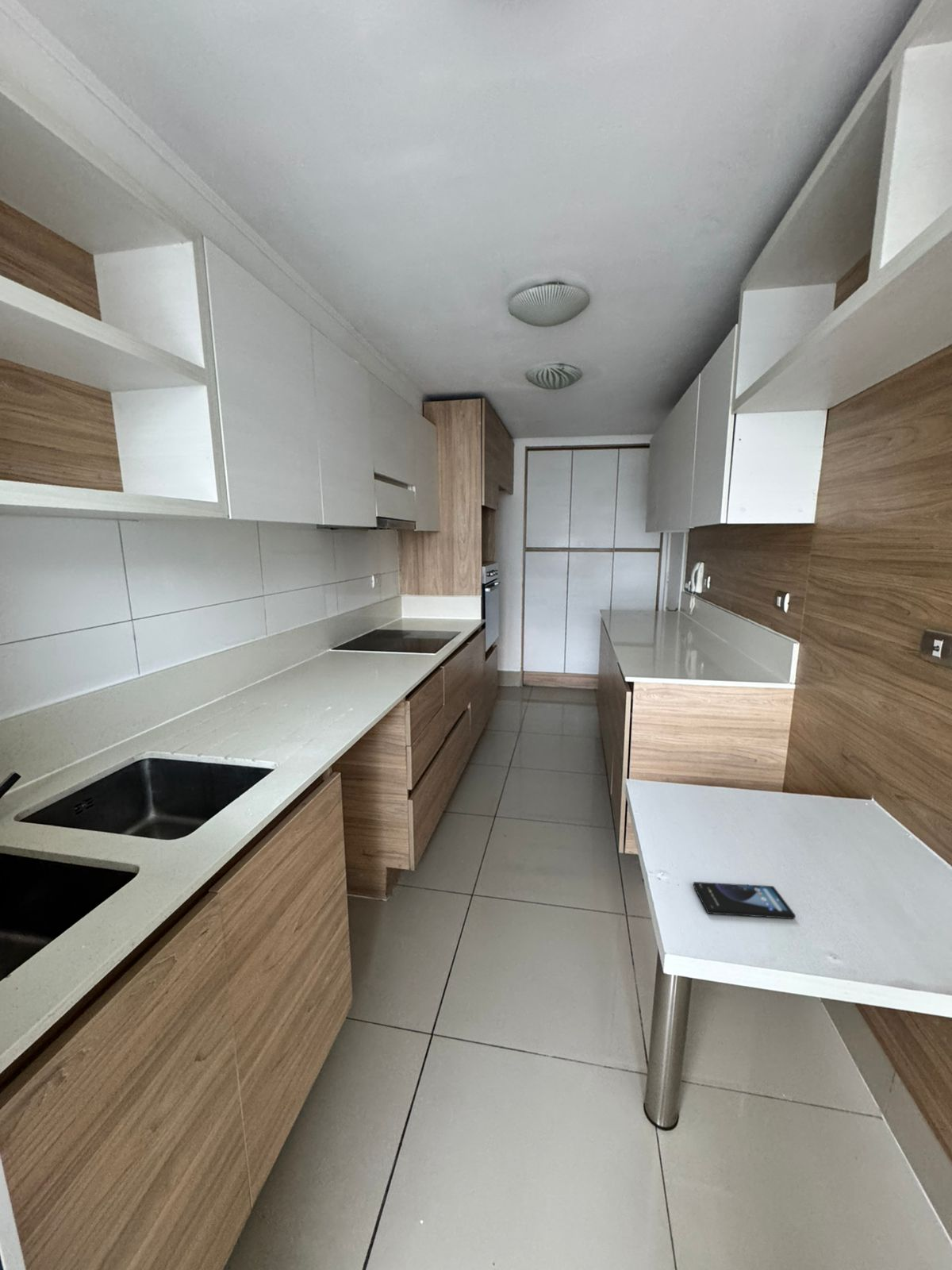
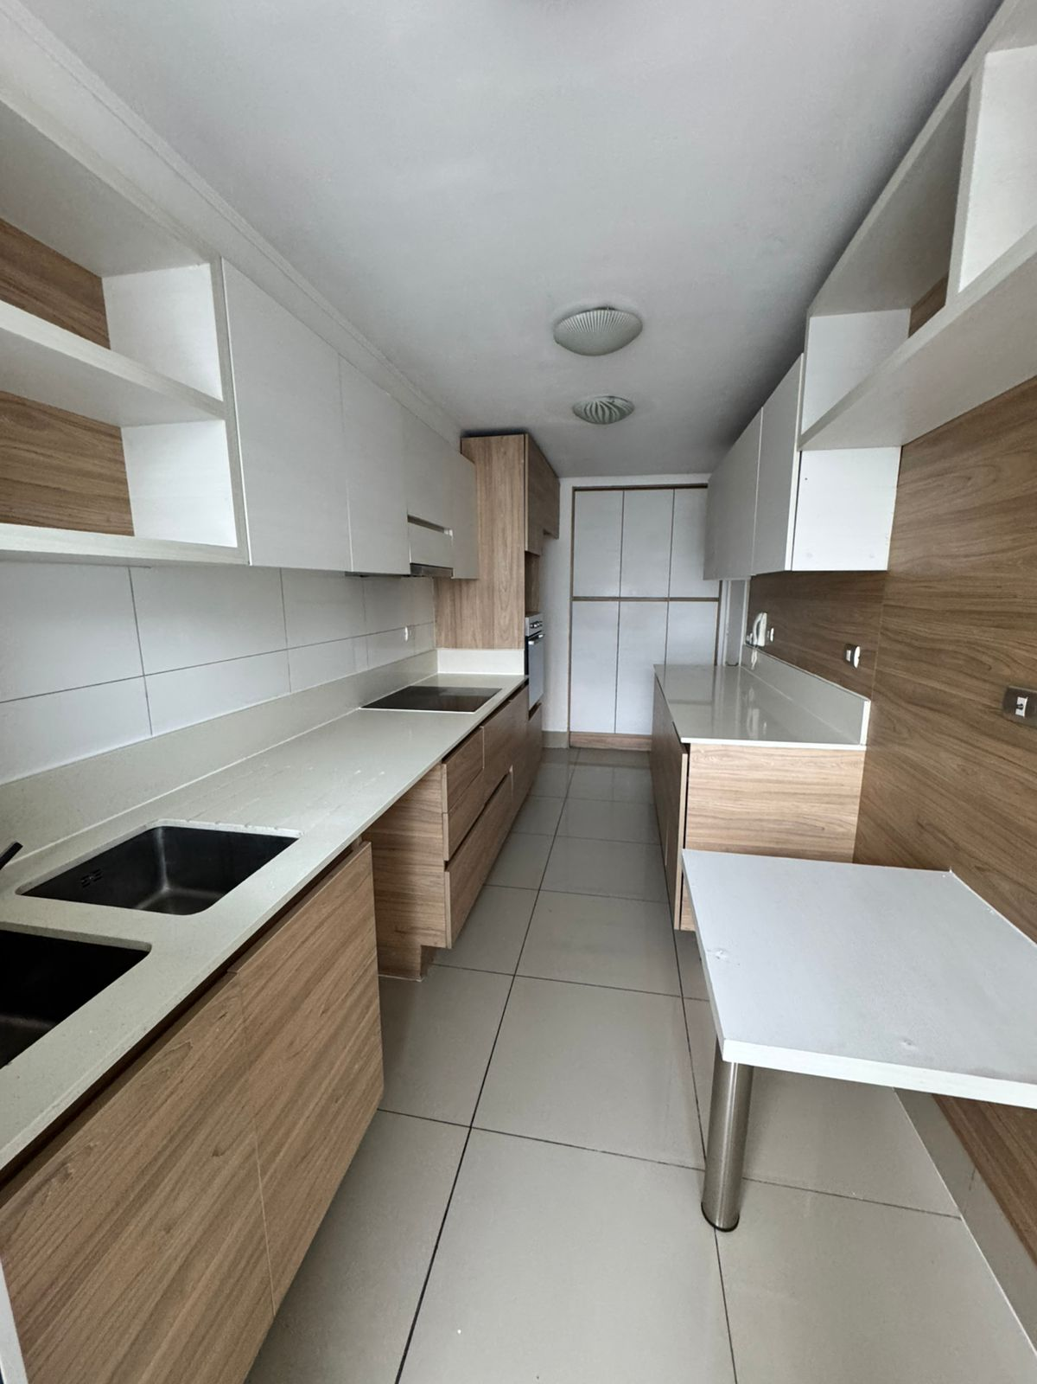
- smartphone (741, 899)
